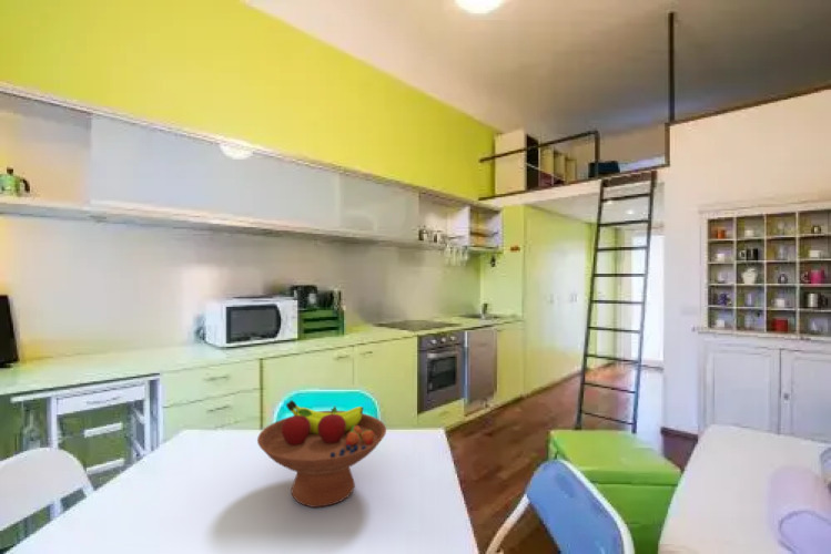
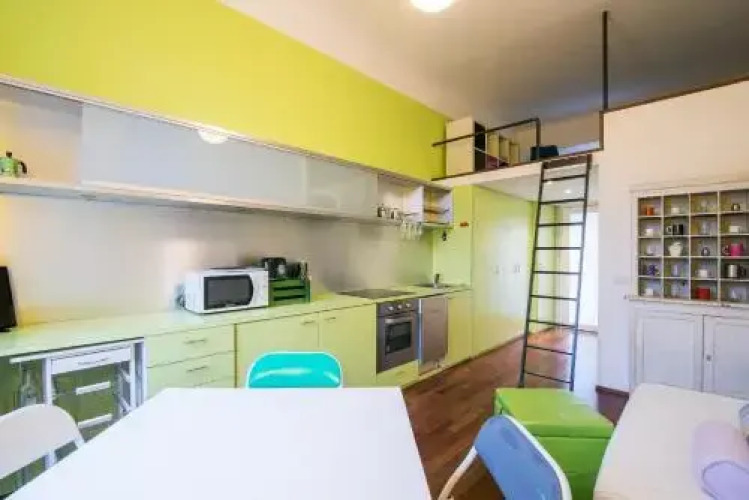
- fruit bowl (323, 449)
